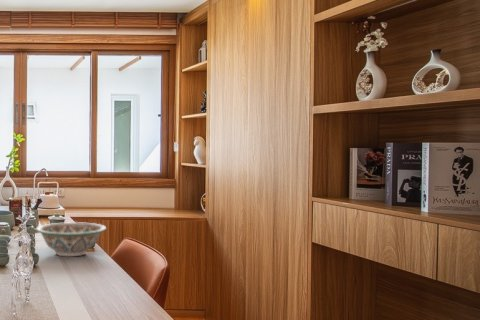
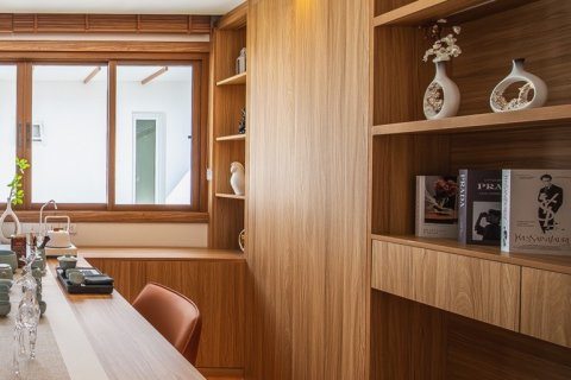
- decorative bowl (71, 240)
